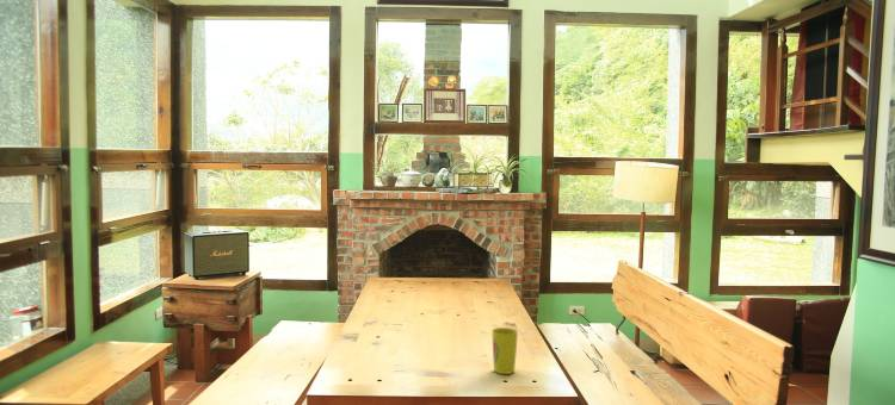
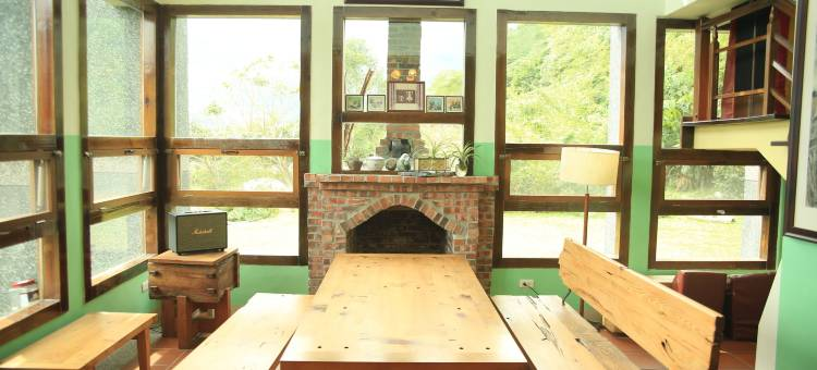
- cup (504, 350)
